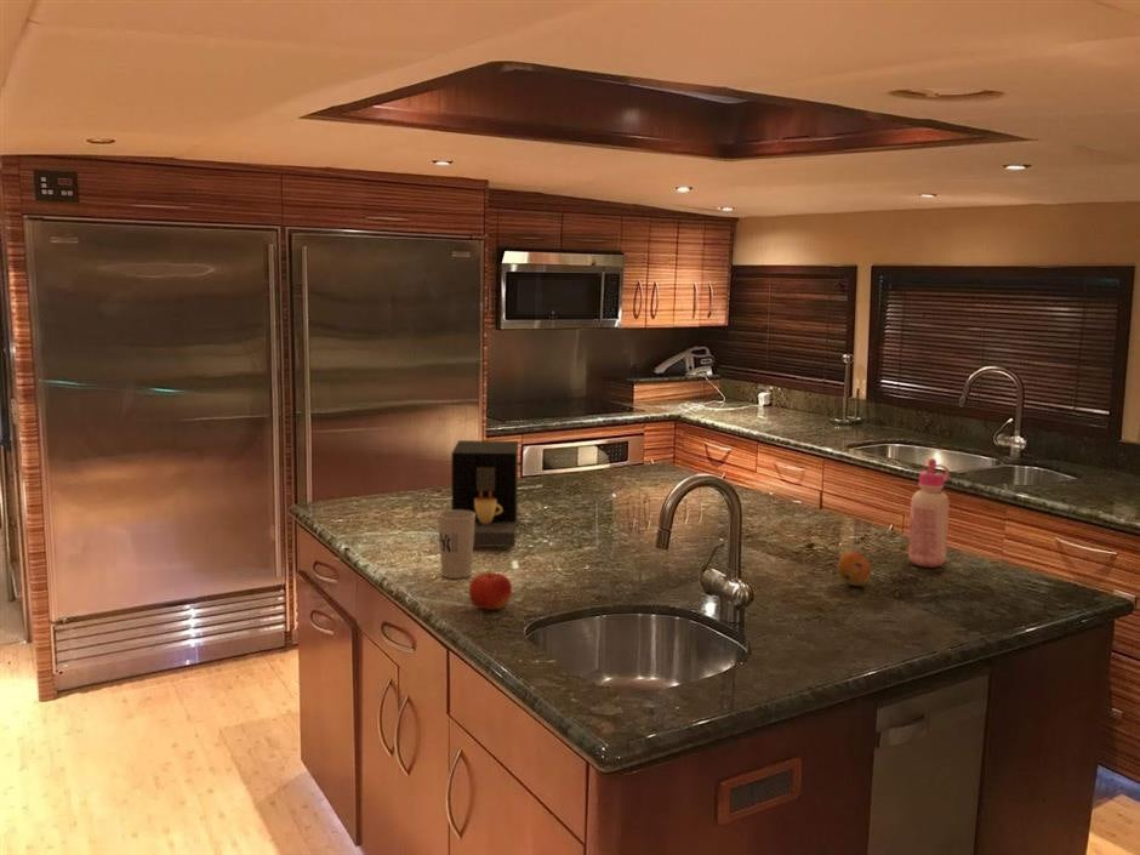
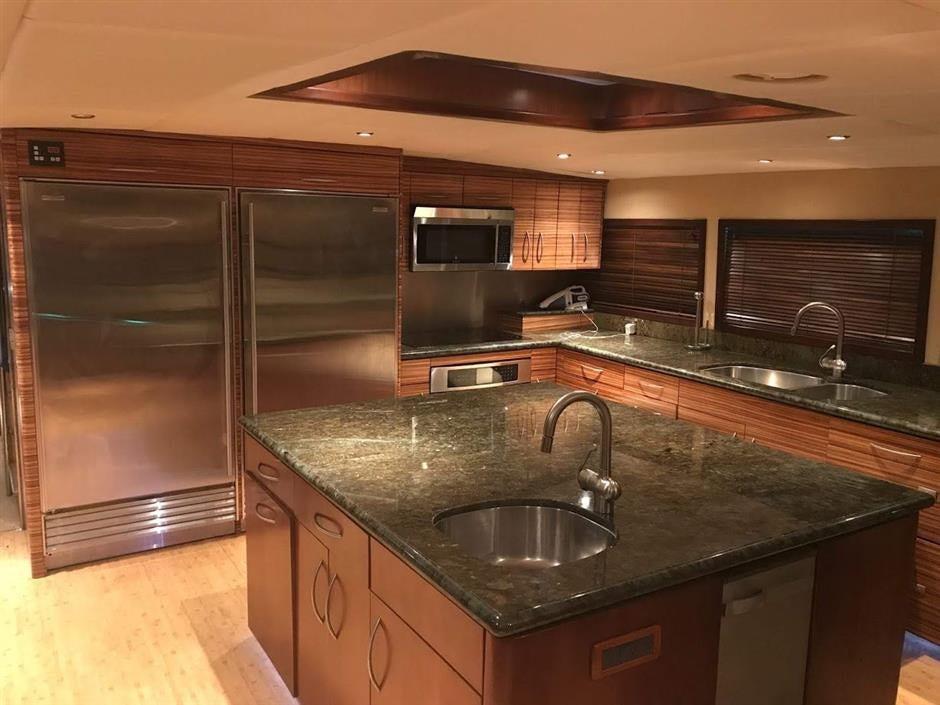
- coffee maker (484, 491)
- fruit (490, 588)
- fruit (854, 568)
- glue bottle (930, 512)
- cup (456, 543)
